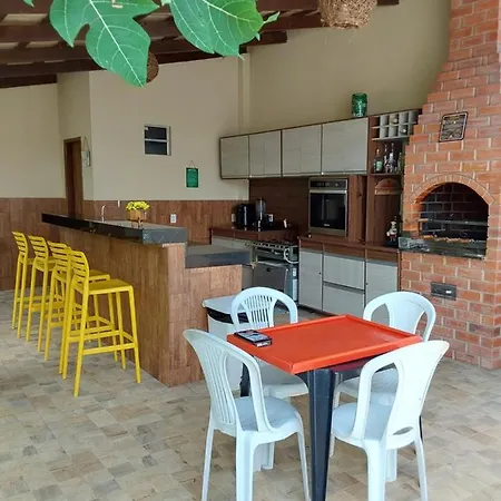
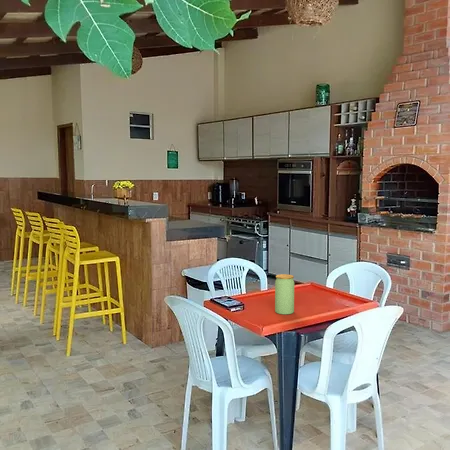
+ jar (284, 294)
